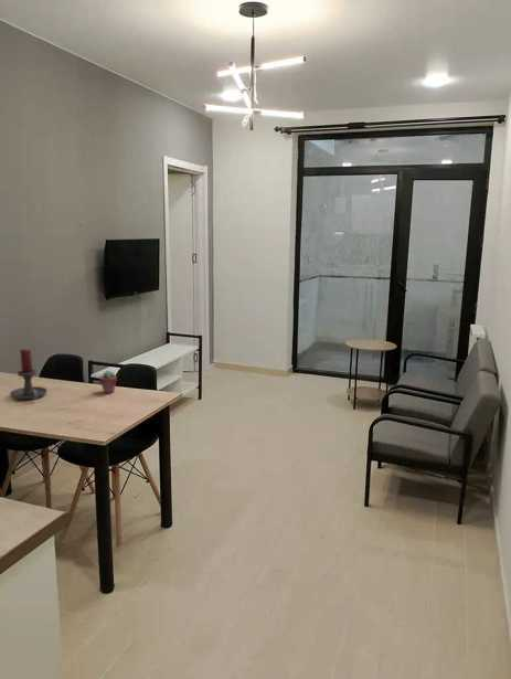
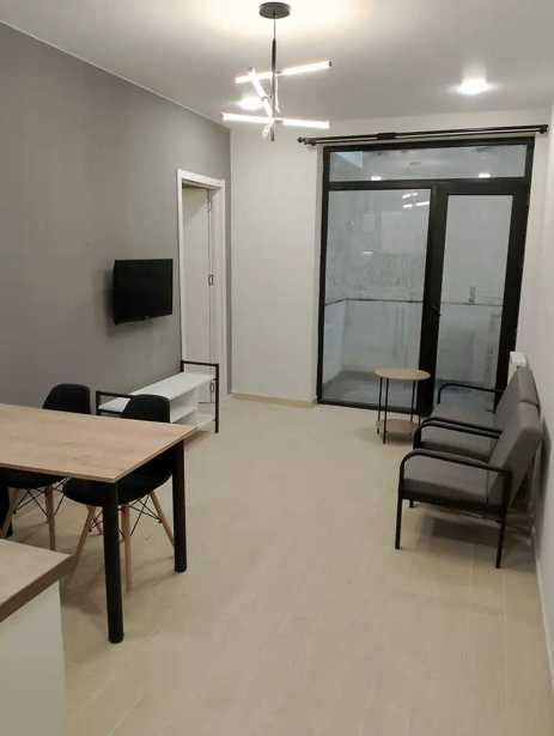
- potted succulent (108, 381)
- candle holder (29, 373)
